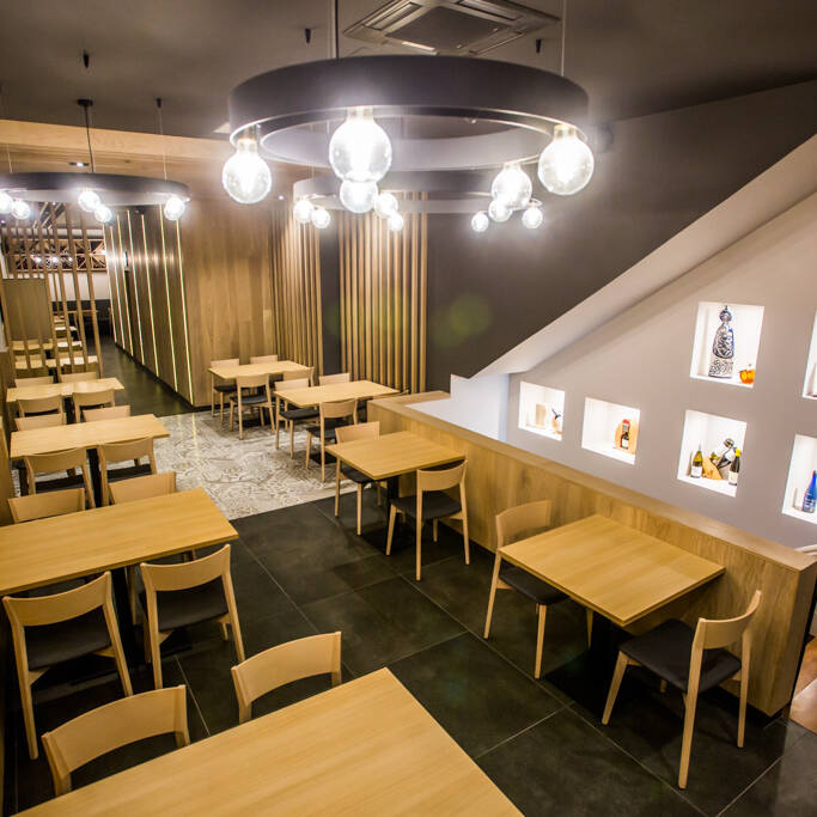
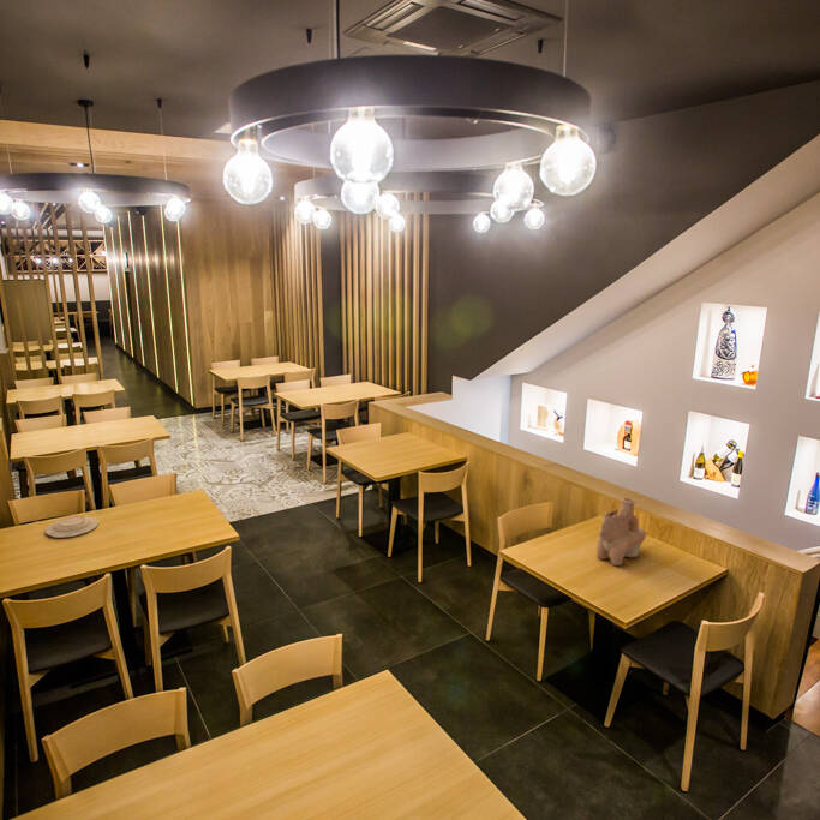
+ decorative vase (622, 528)
+ plate (72, 523)
